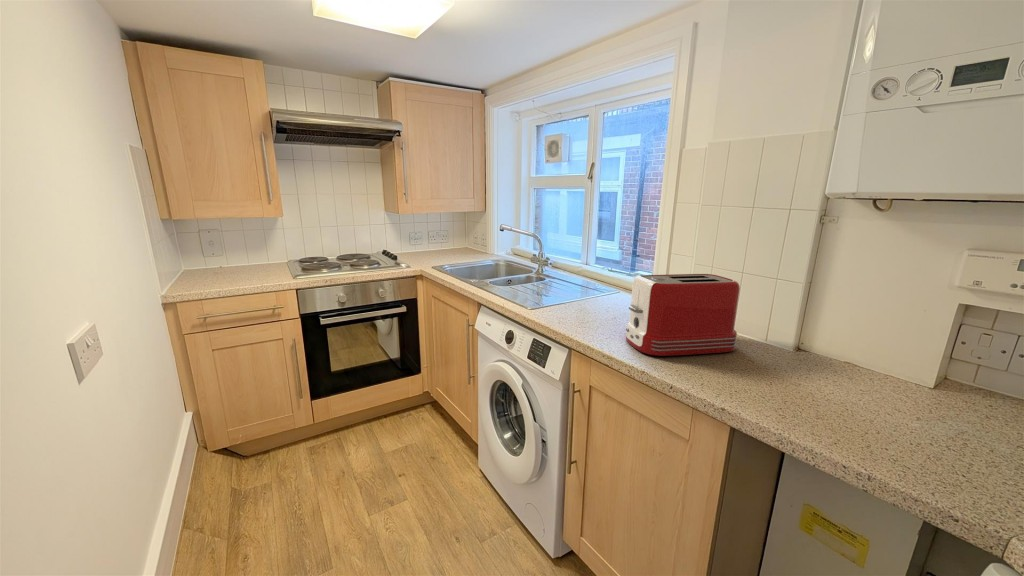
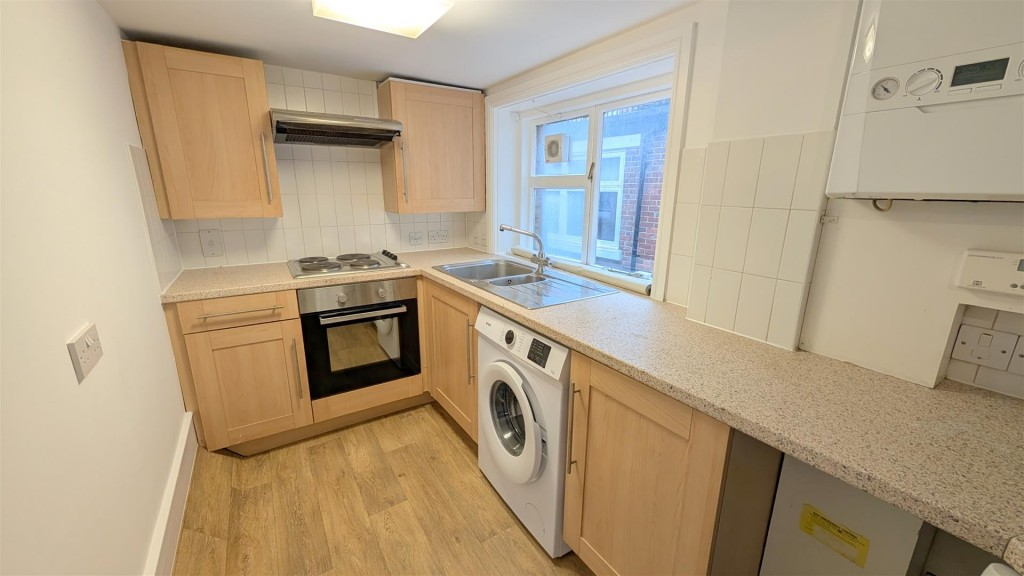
- toaster (682, 311)
